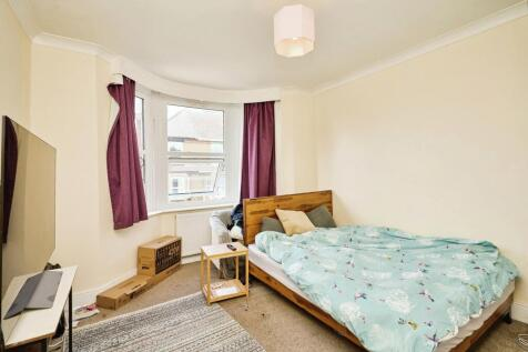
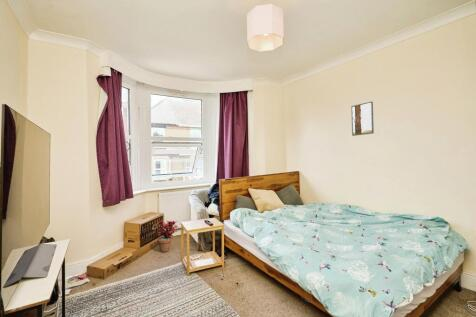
+ potted plant (166, 235)
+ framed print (362, 119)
